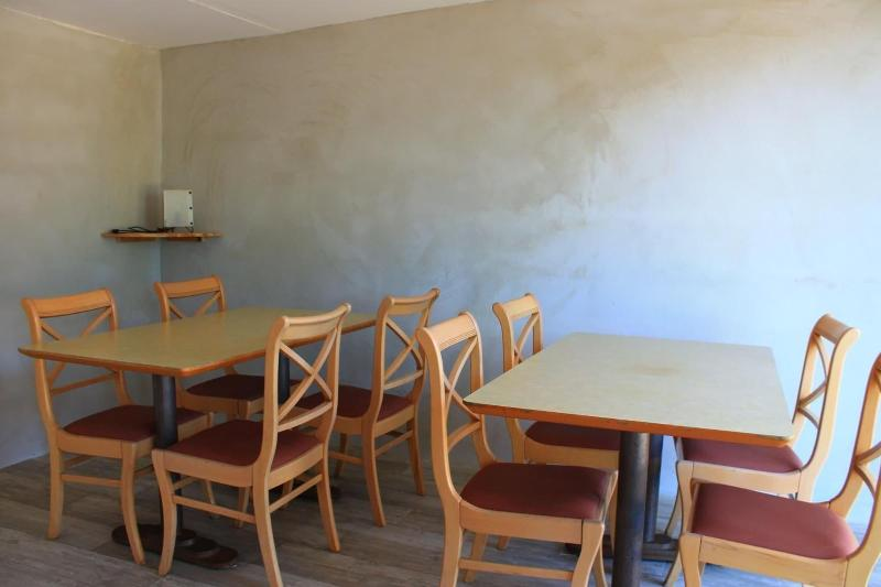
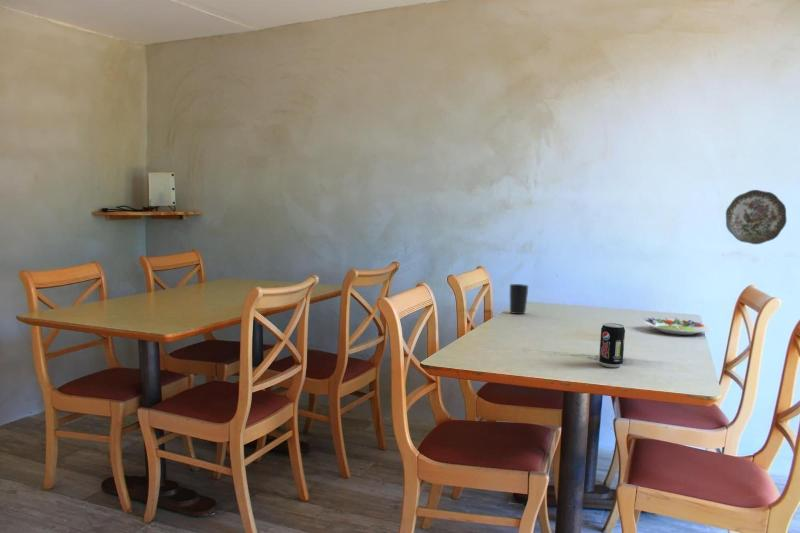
+ decorative plate (755, 217)
+ beverage can (612, 345)
+ salad plate (677, 326)
+ cup (518, 299)
